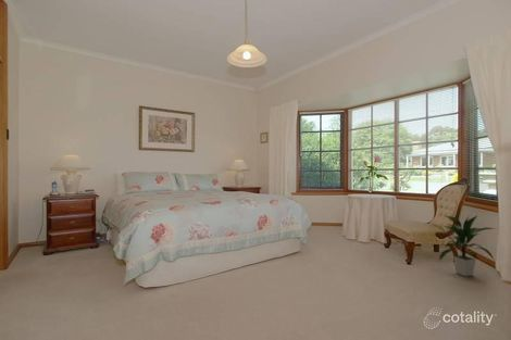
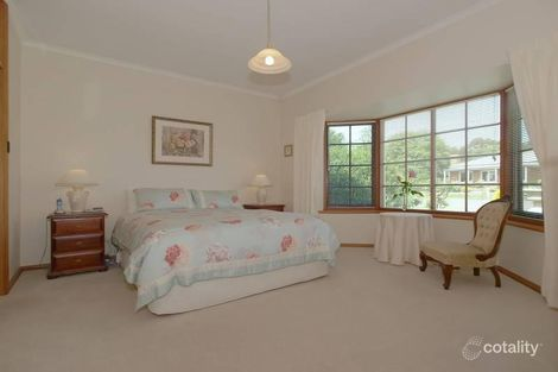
- indoor plant (461, 242)
